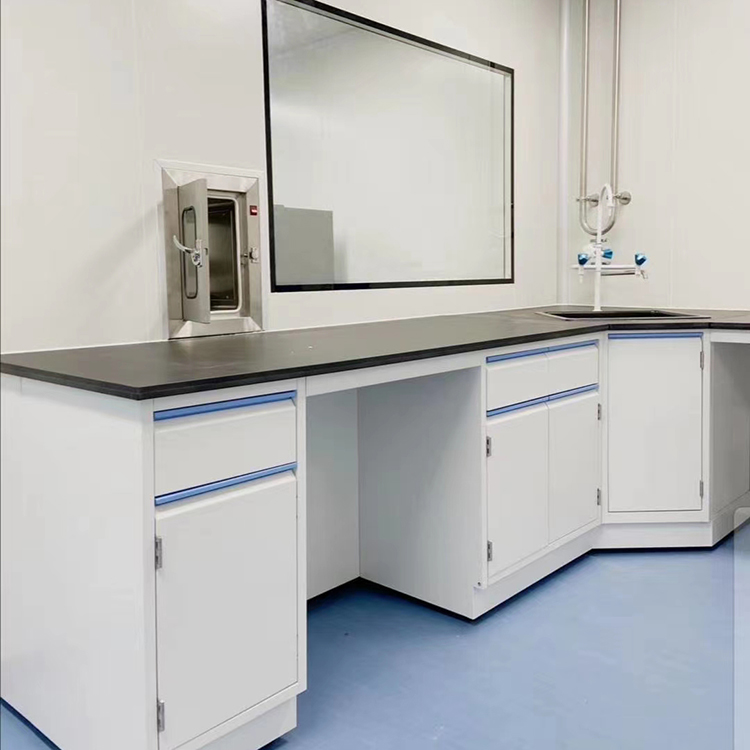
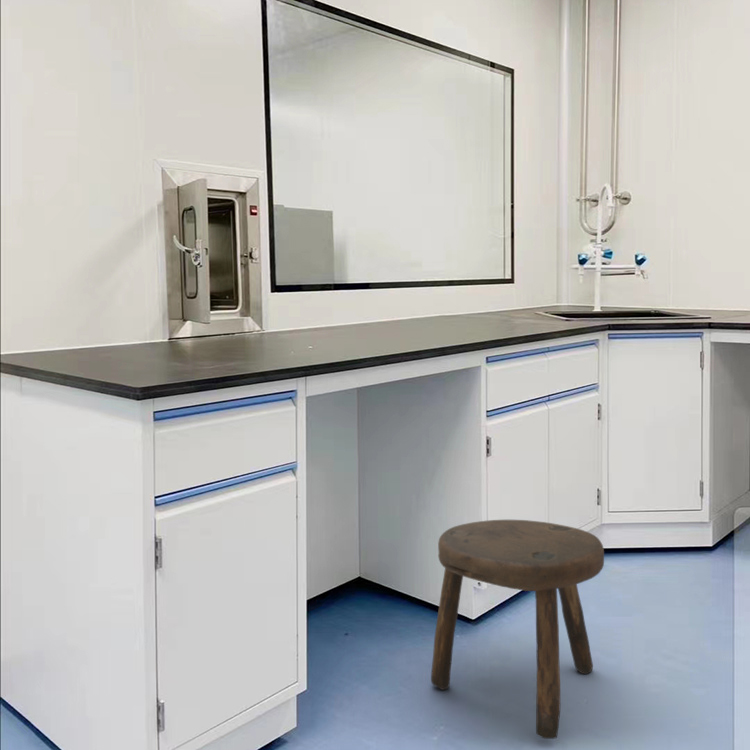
+ stool (536, 616)
